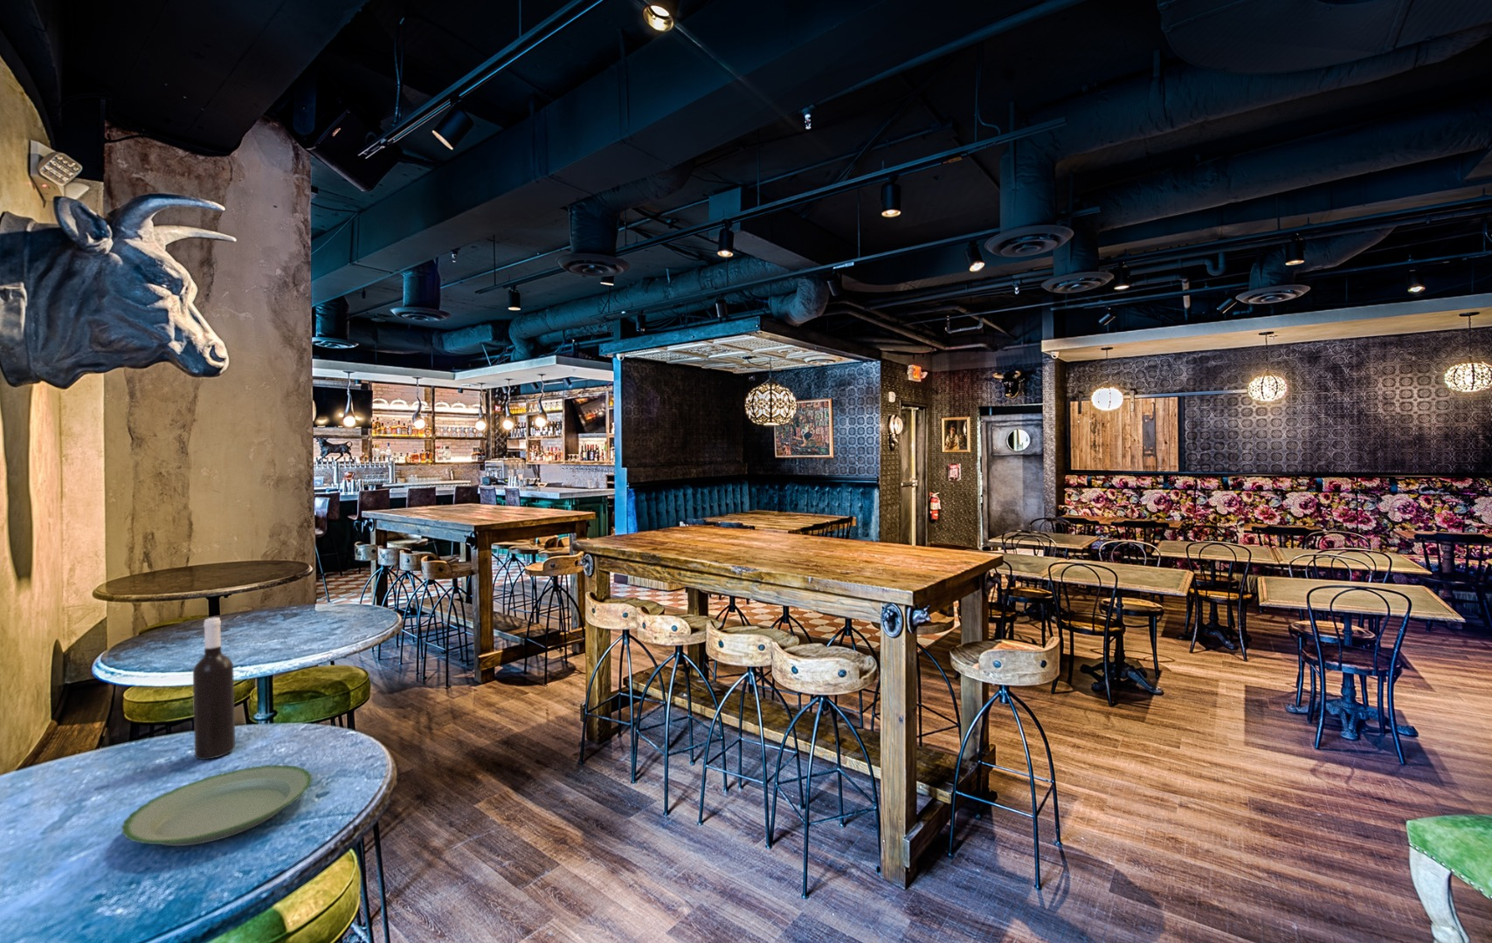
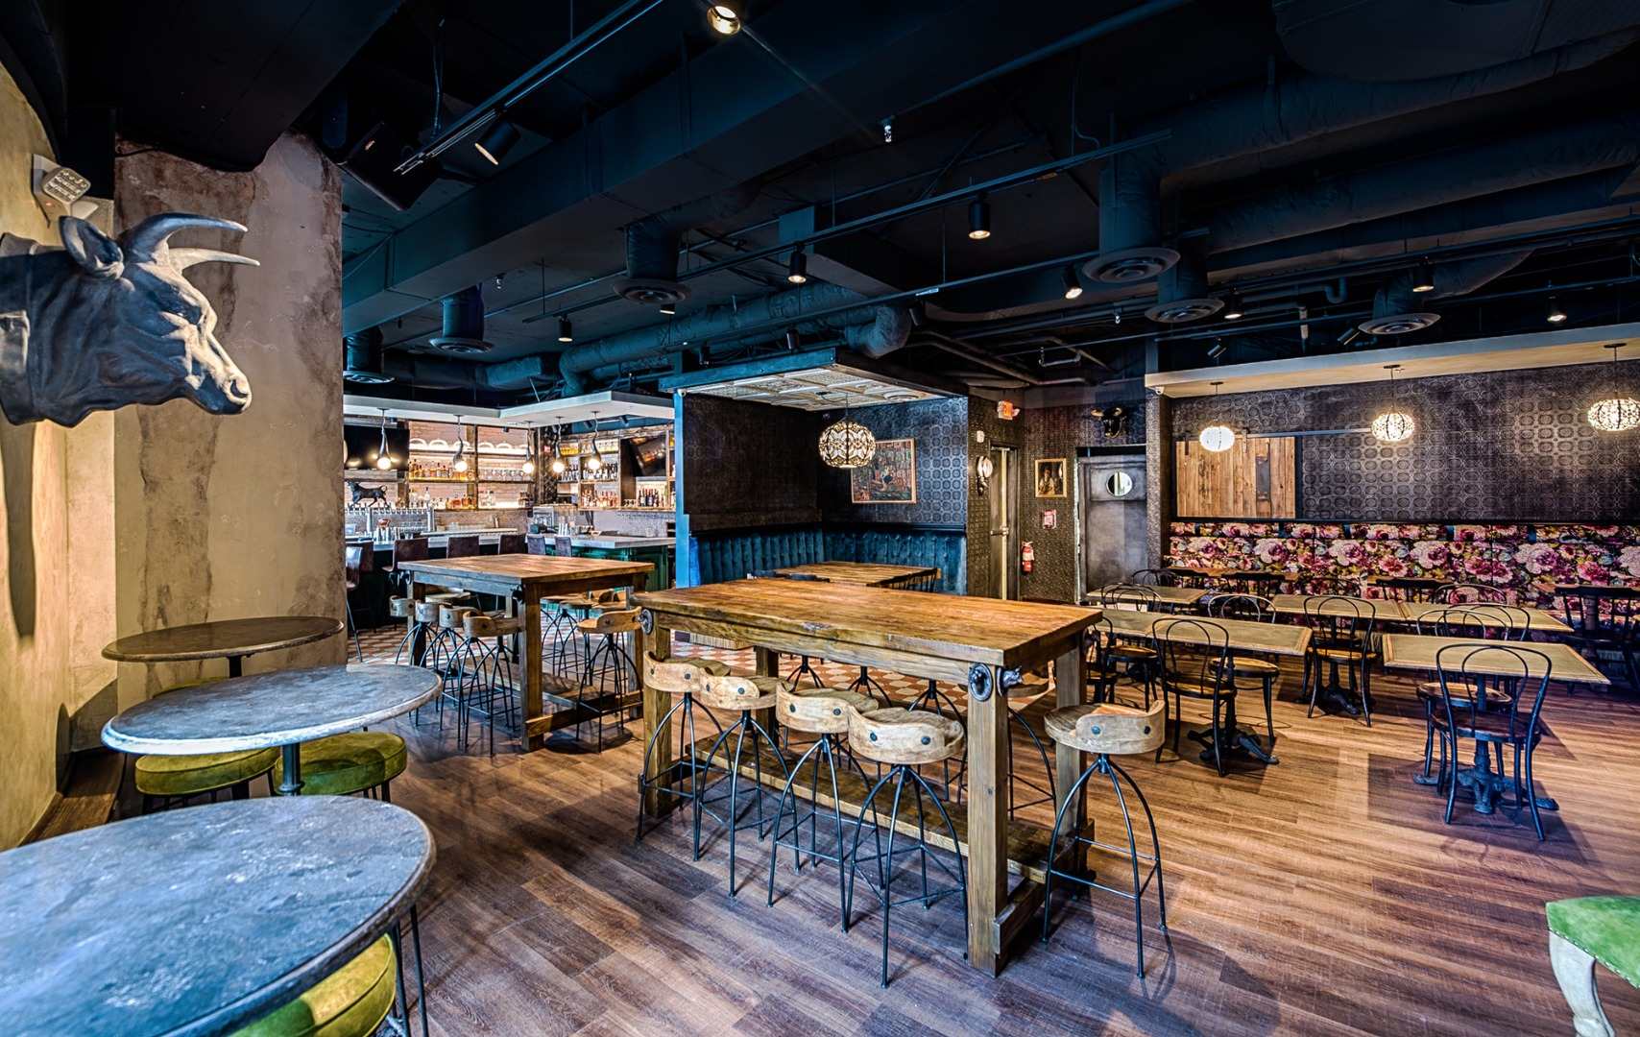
- wine bottle (213, 686)
- plate (224, 807)
